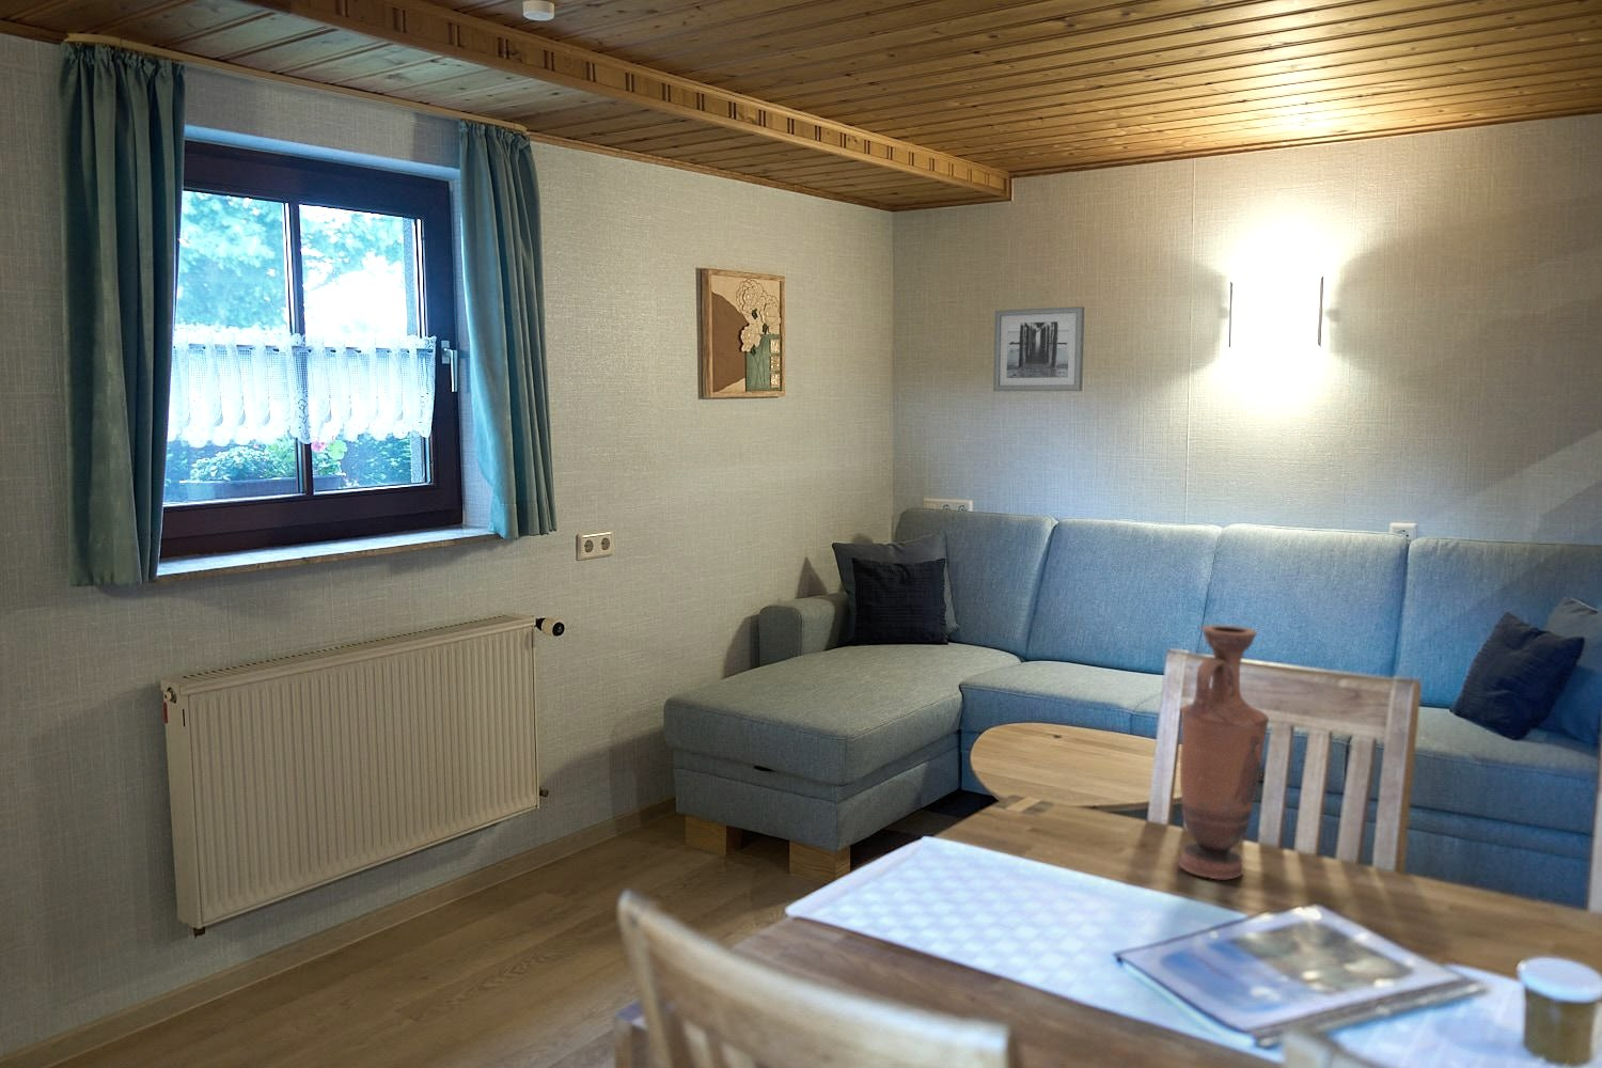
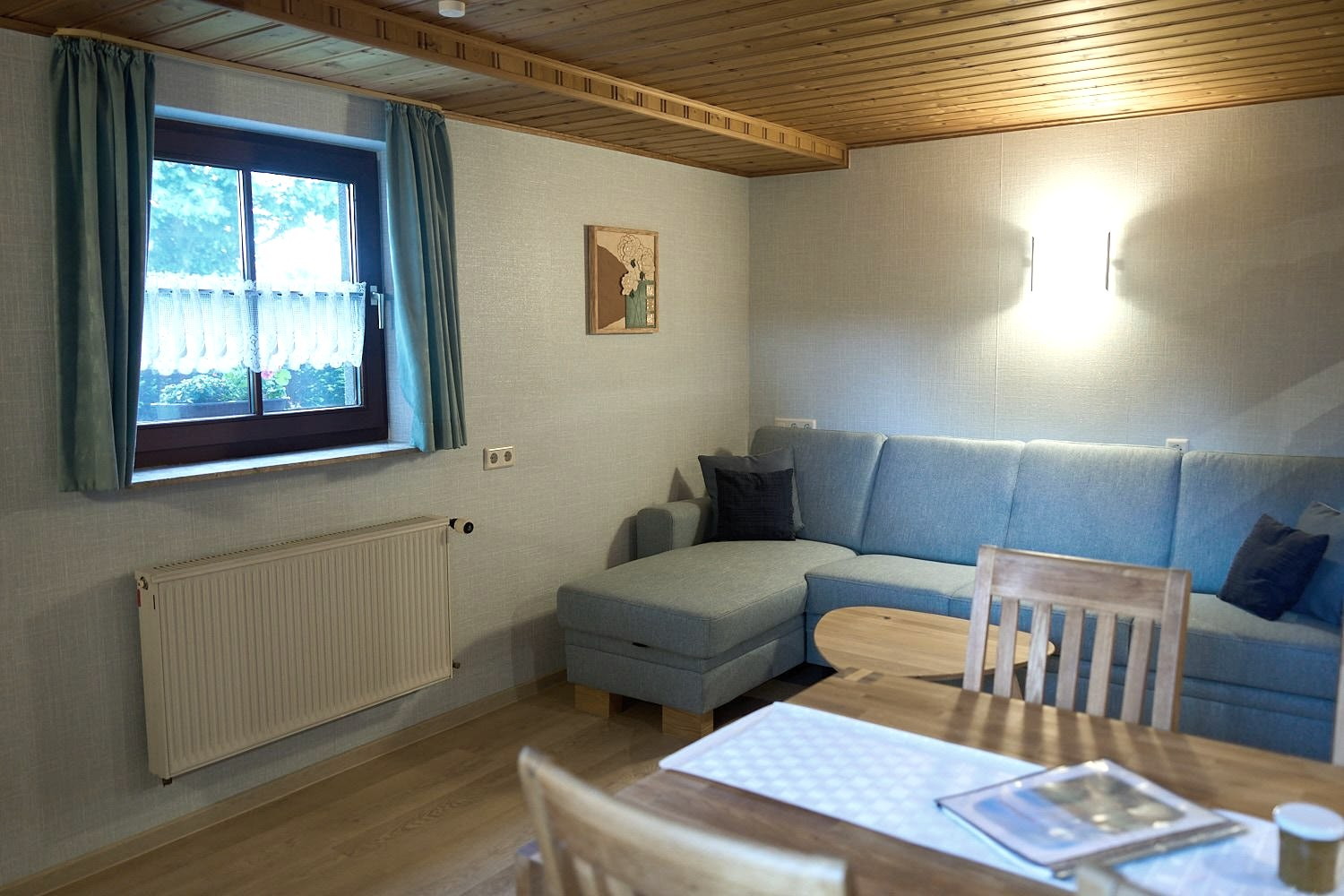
- wall art (1037, 349)
- vase (1223, 750)
